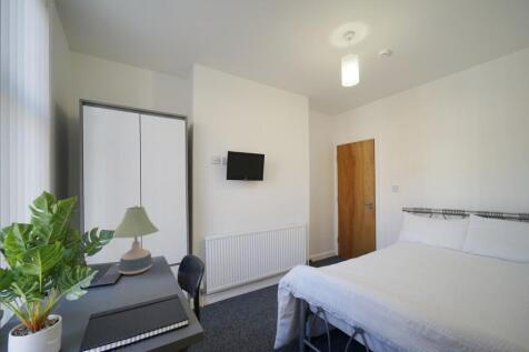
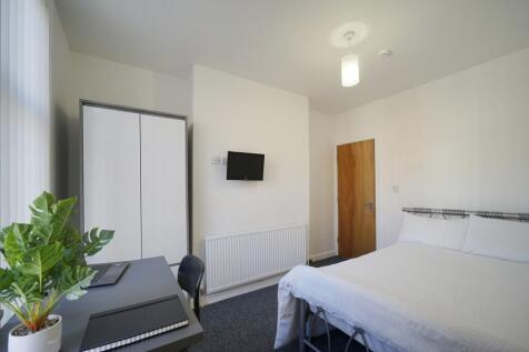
- desk lamp (136, 238)
